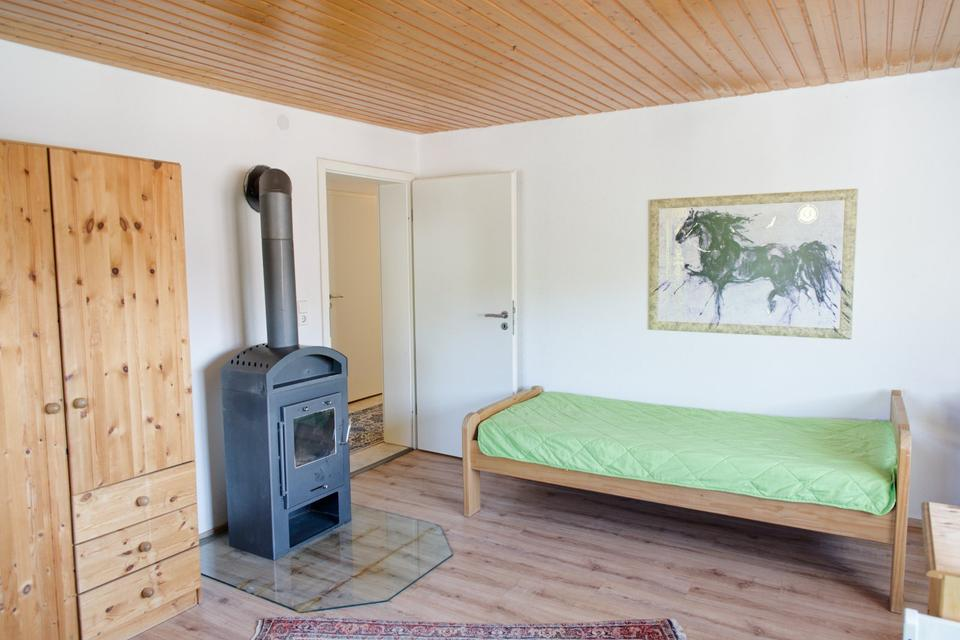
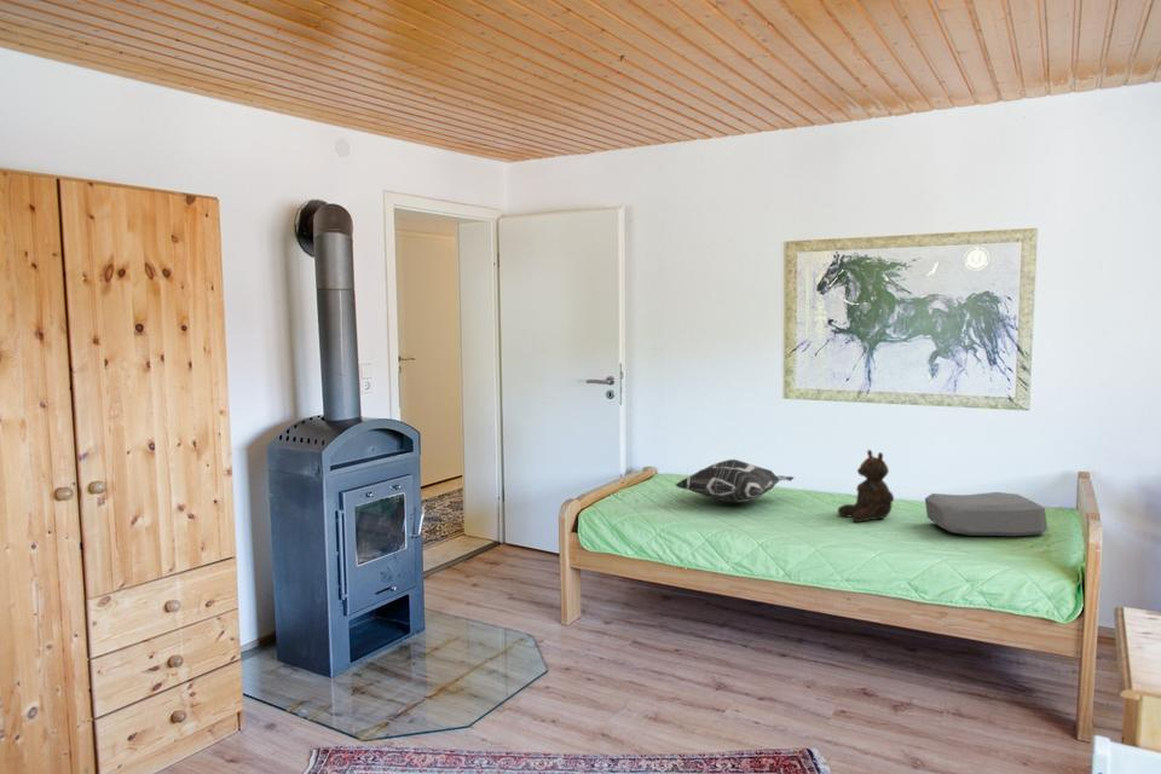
+ decorative pillow (735, 480)
+ teddy bear (865, 485)
+ cushion (983, 513)
